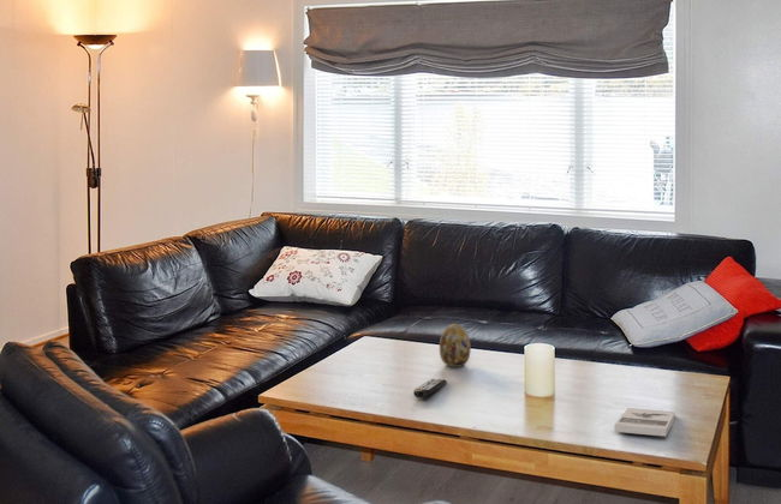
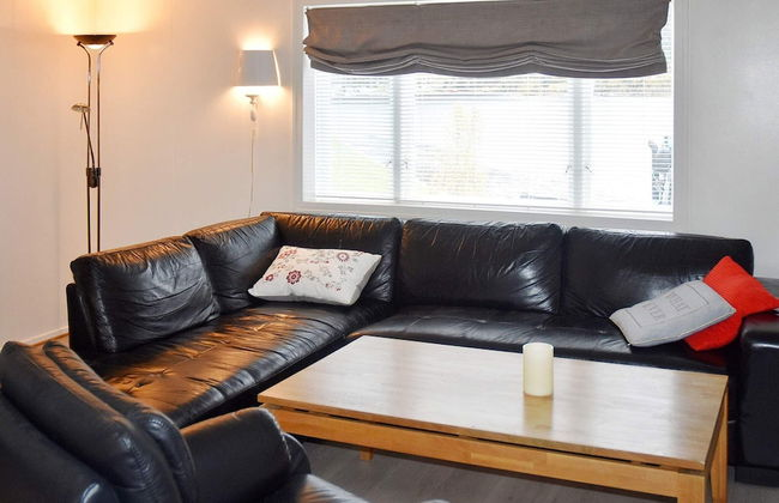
- book (645, 421)
- remote control (430, 388)
- decorative egg (454, 344)
